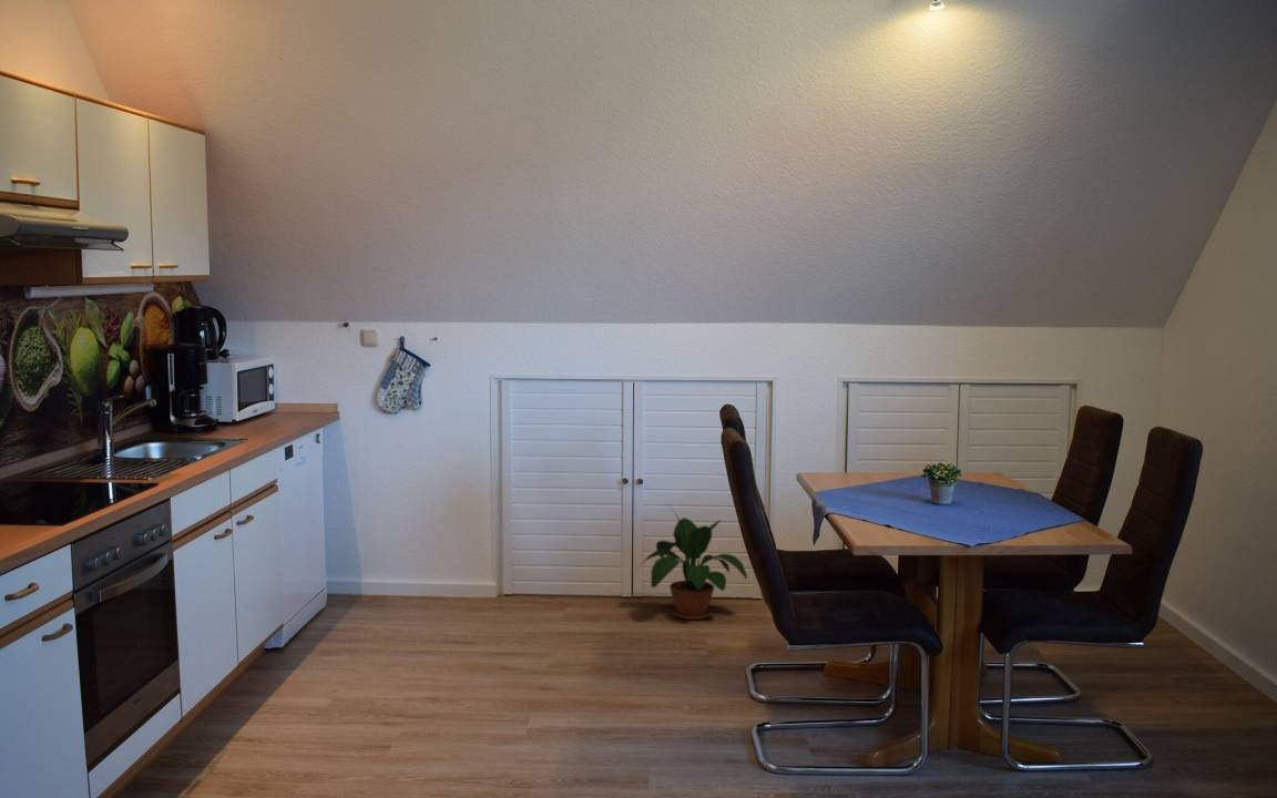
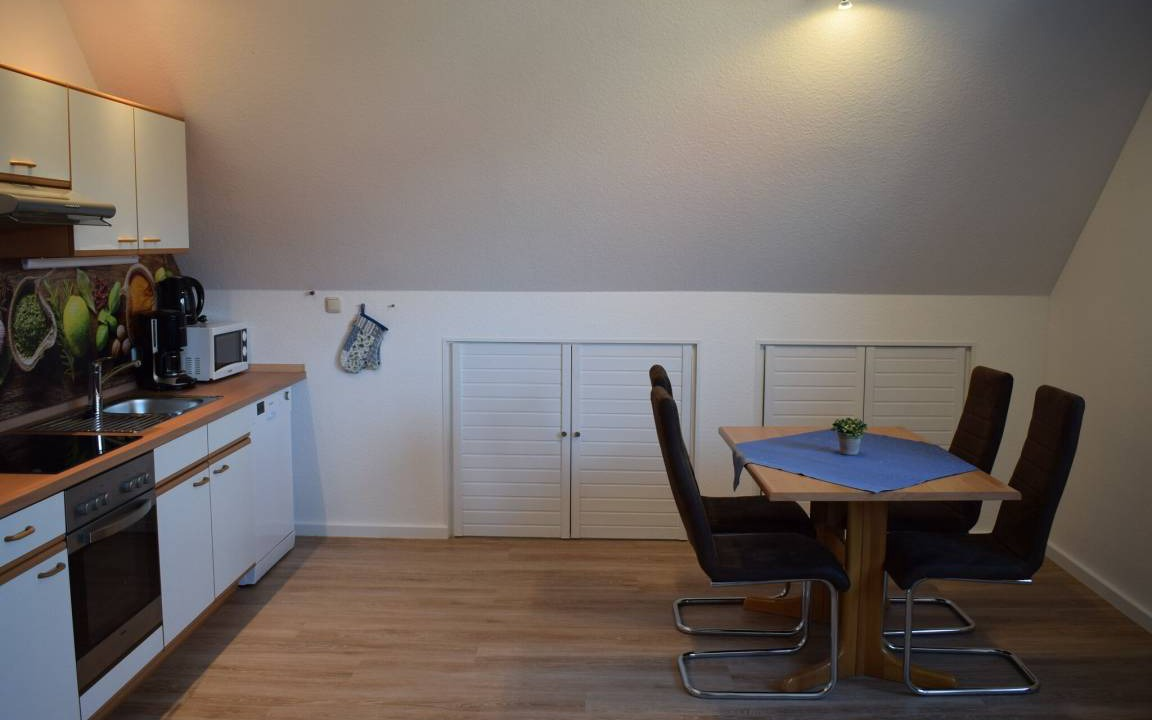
- potted plant (691, 556)
